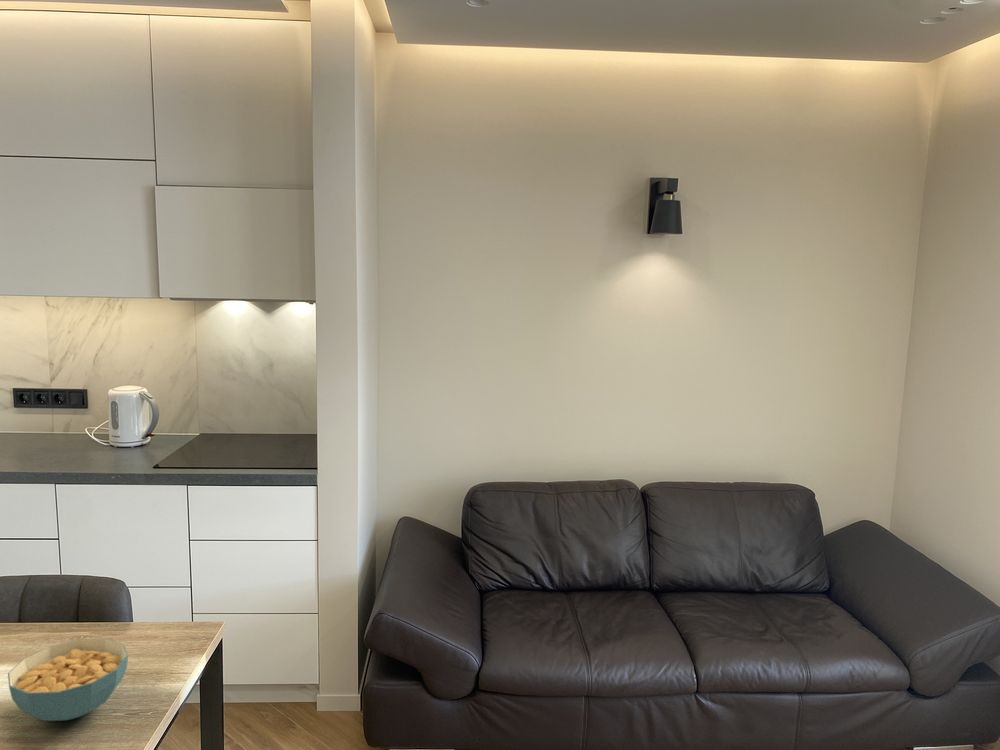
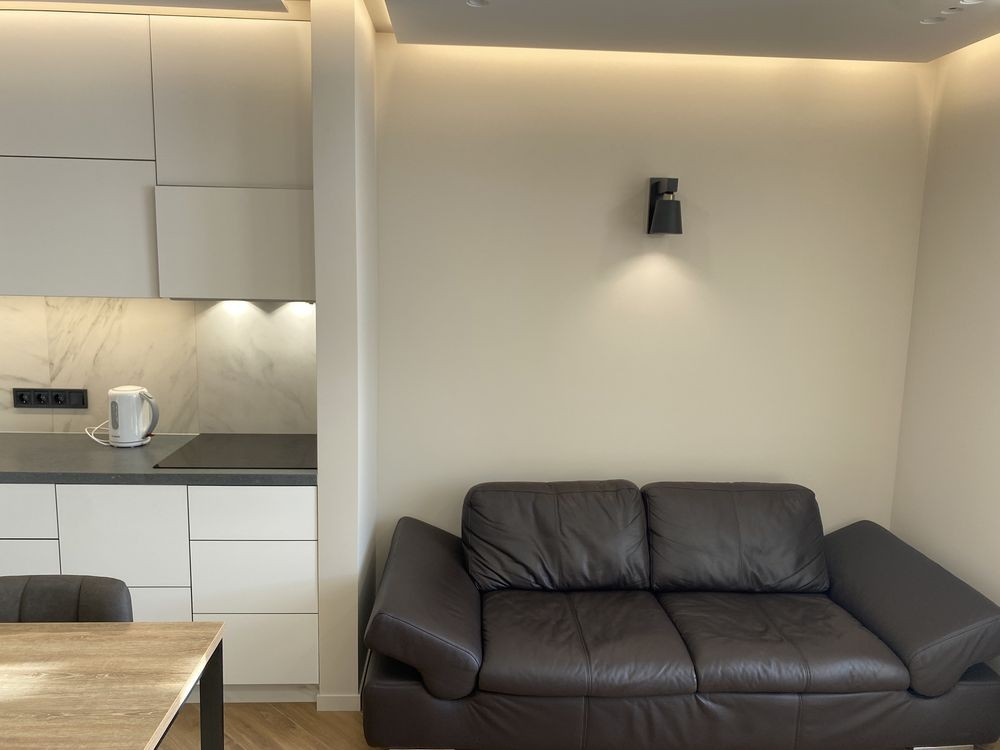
- cereal bowl (71, 687)
